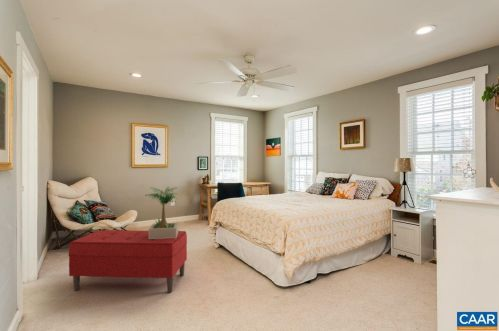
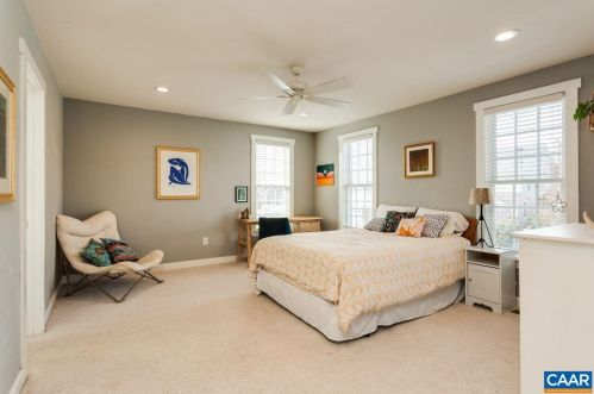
- potted plant (162, 210)
- bench (132, 259)
